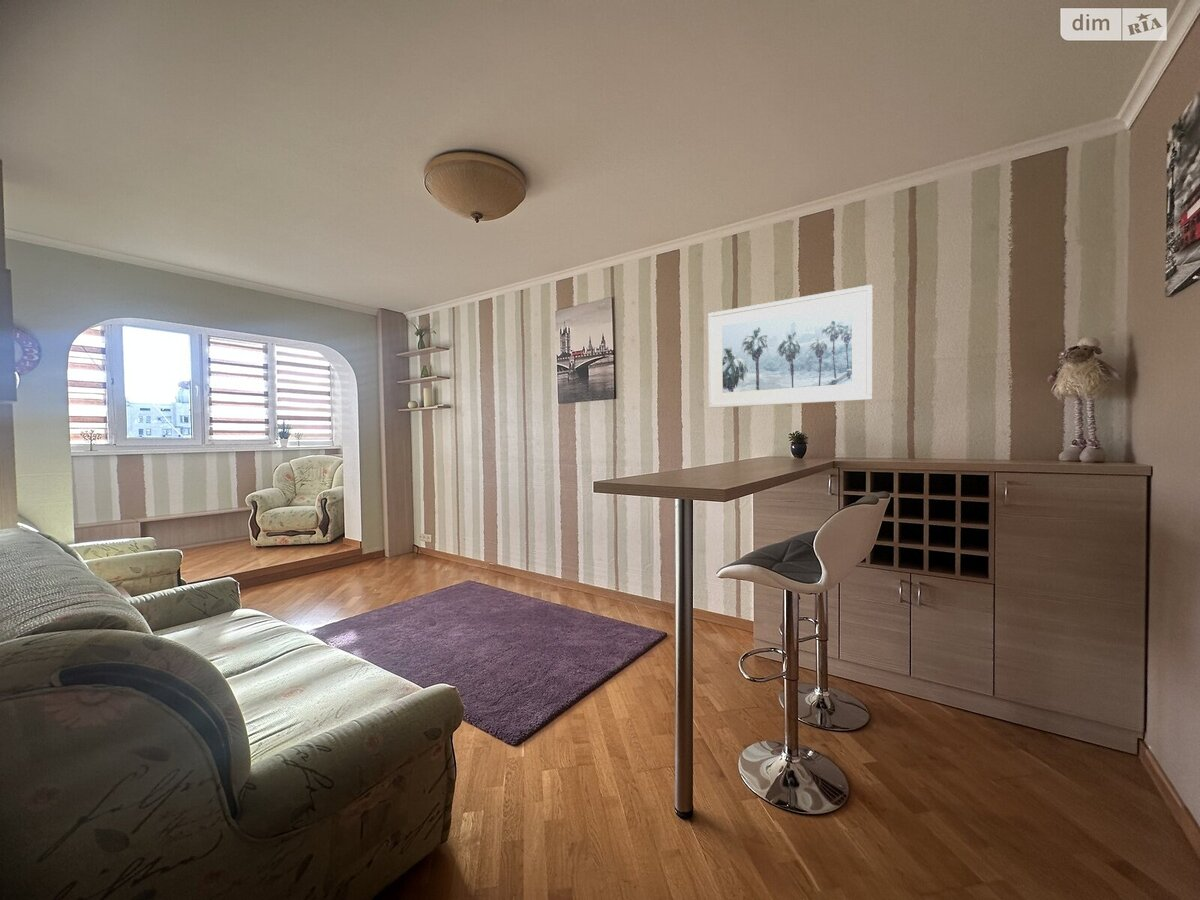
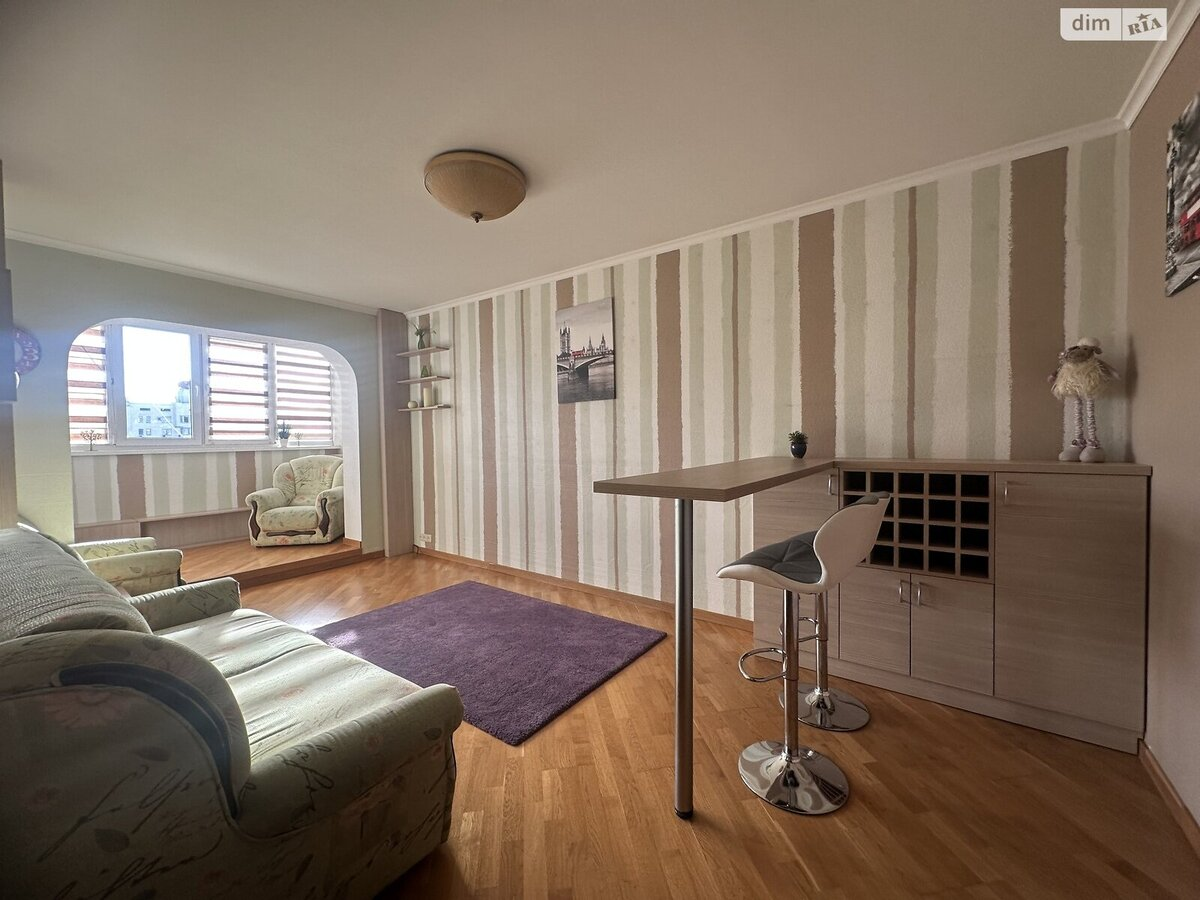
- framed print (782, 352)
